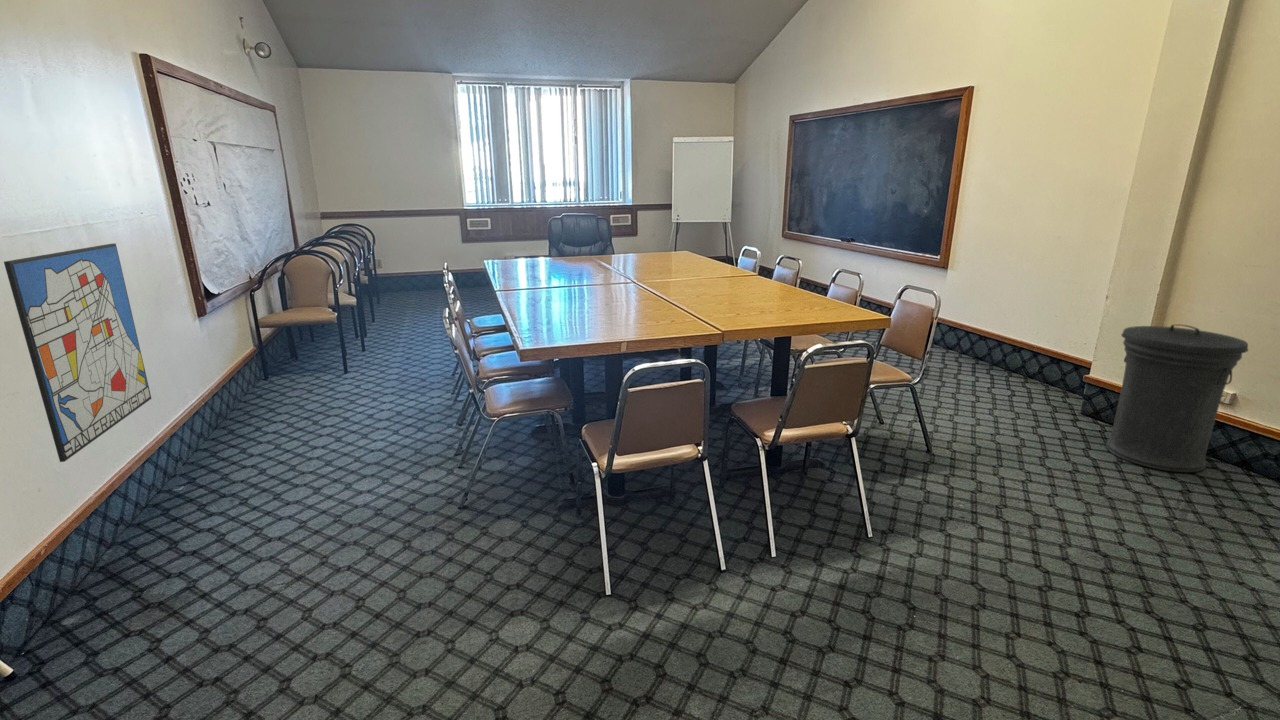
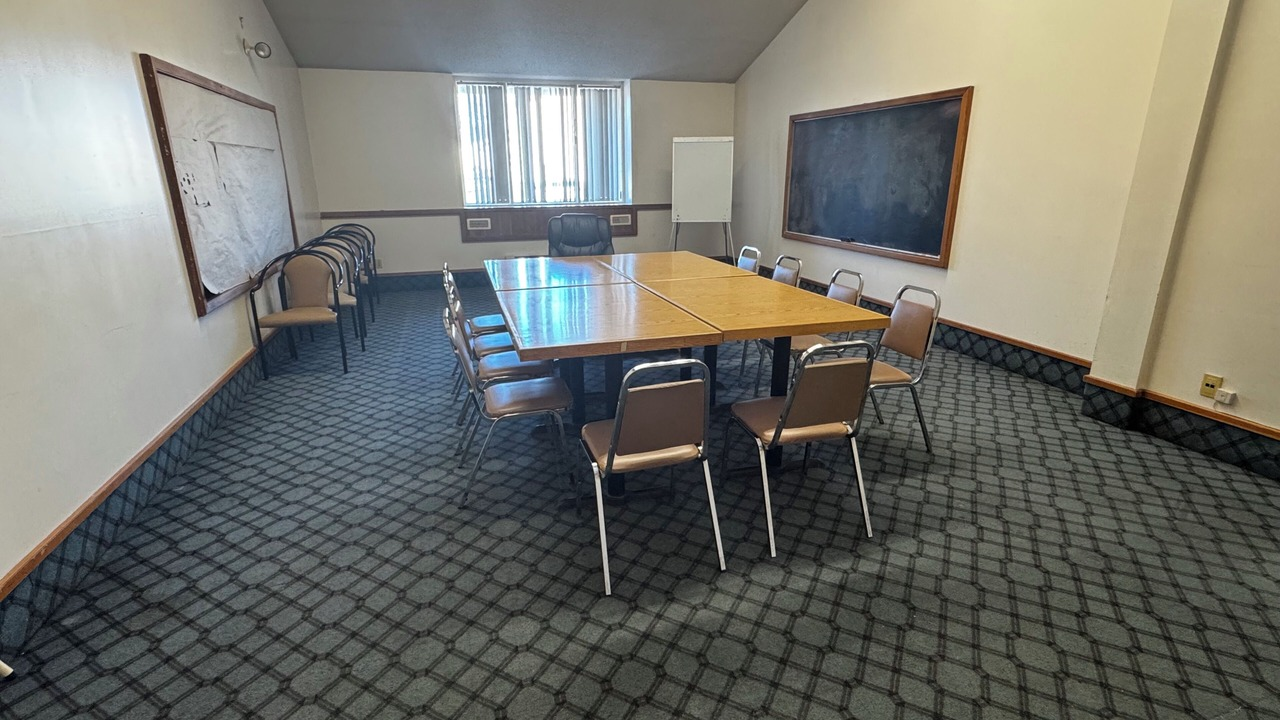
- trash can (1169, 392)
- wall art (90, 342)
